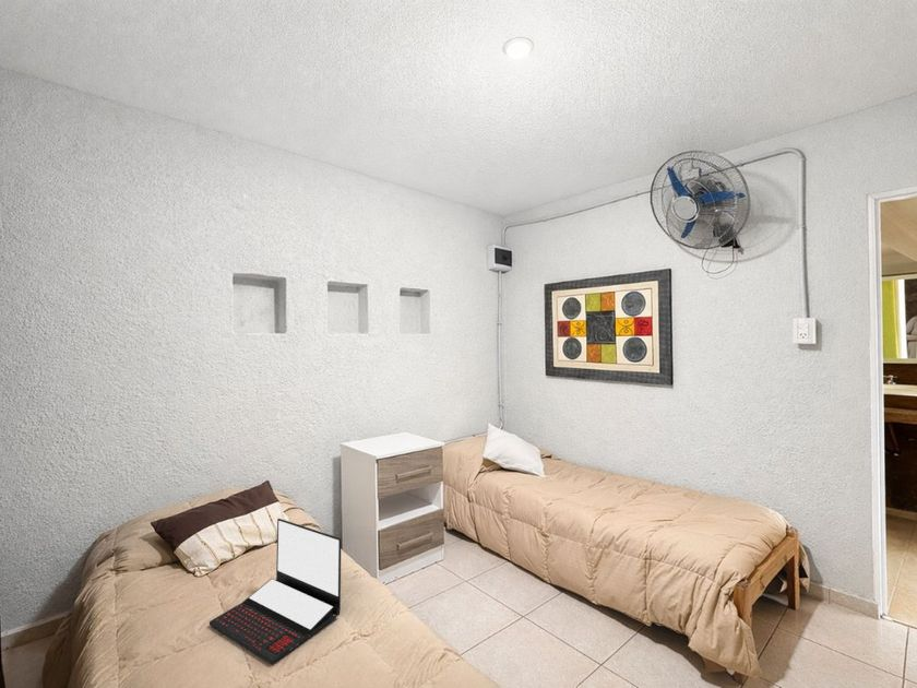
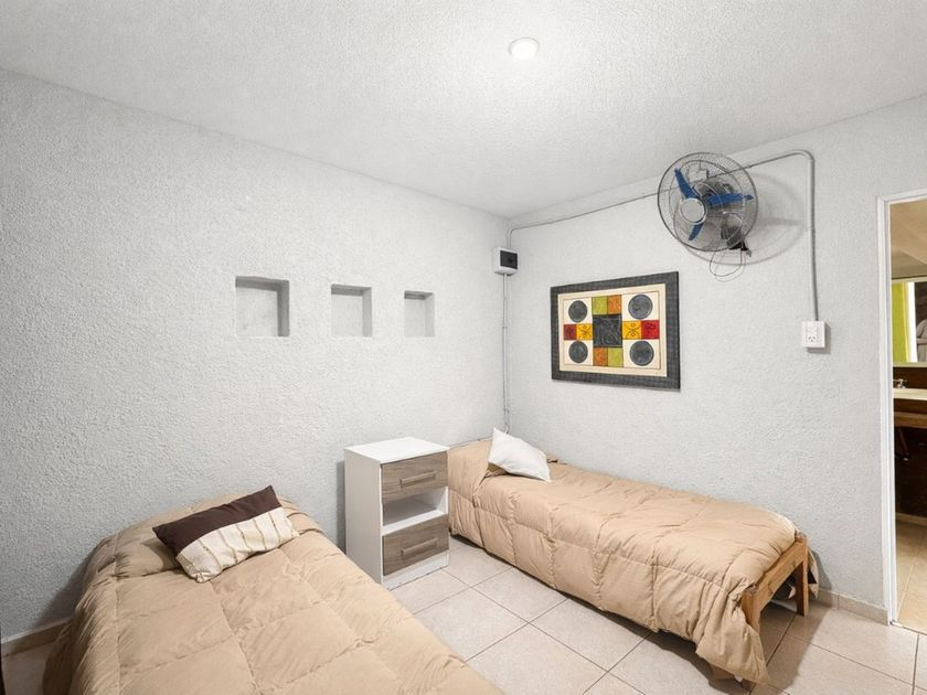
- laptop (275, 581)
